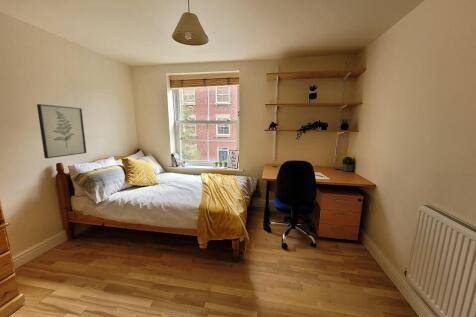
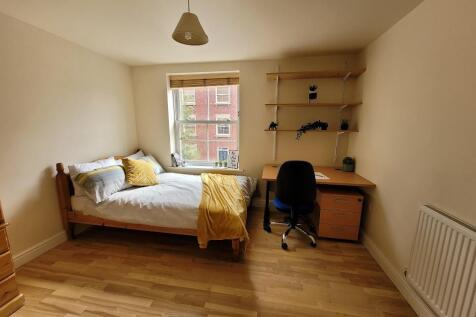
- wall art (64, 131)
